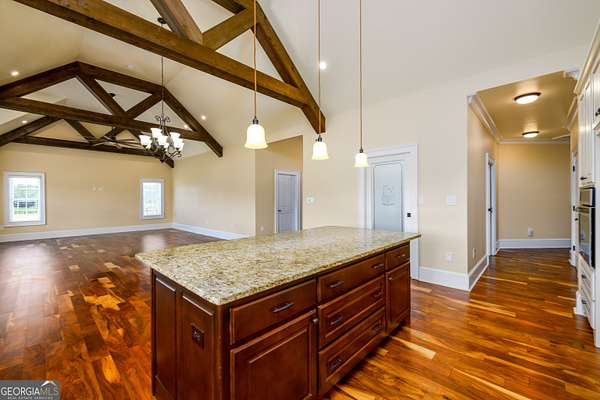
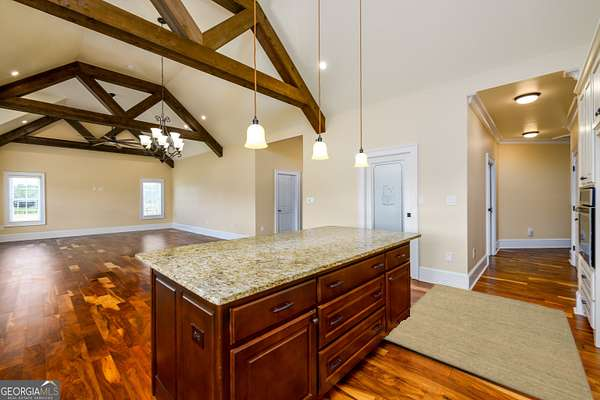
+ rug (481, 321)
